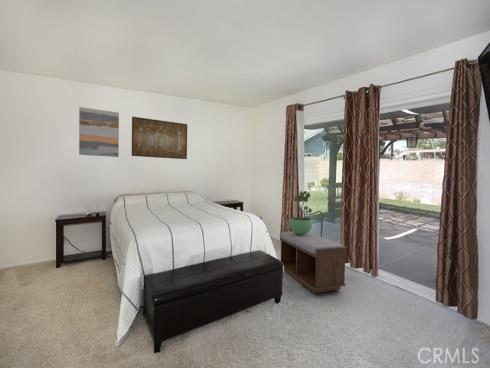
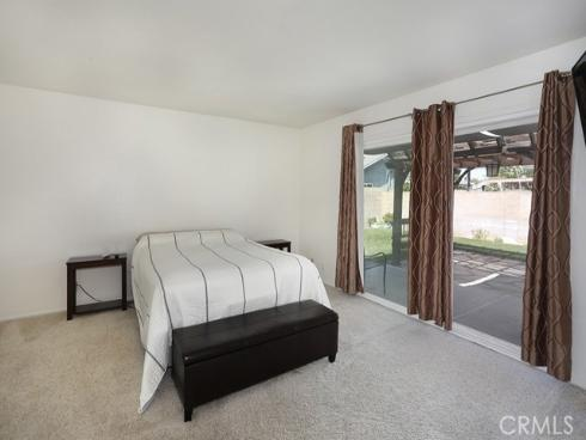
- potted plant (300, 212)
- bench (309, 258)
- wall art (99, 133)
- wall art (161, 139)
